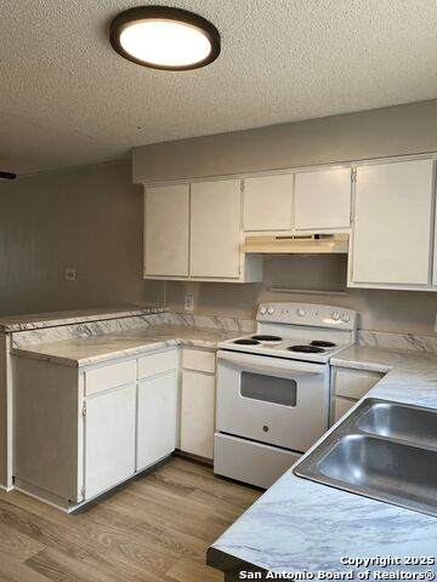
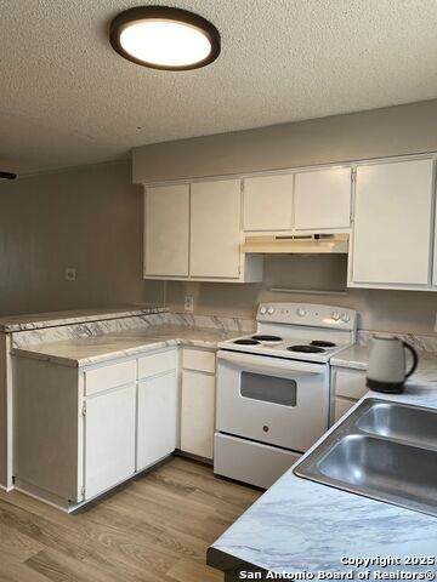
+ kettle (391, 361)
